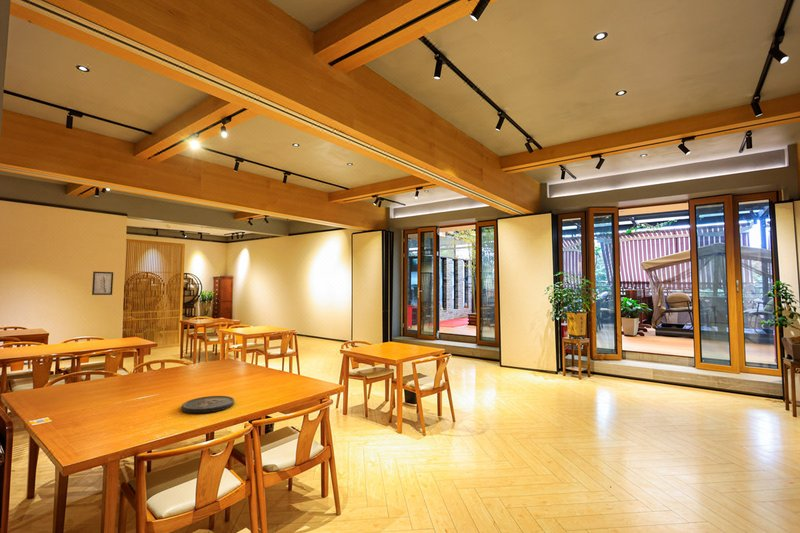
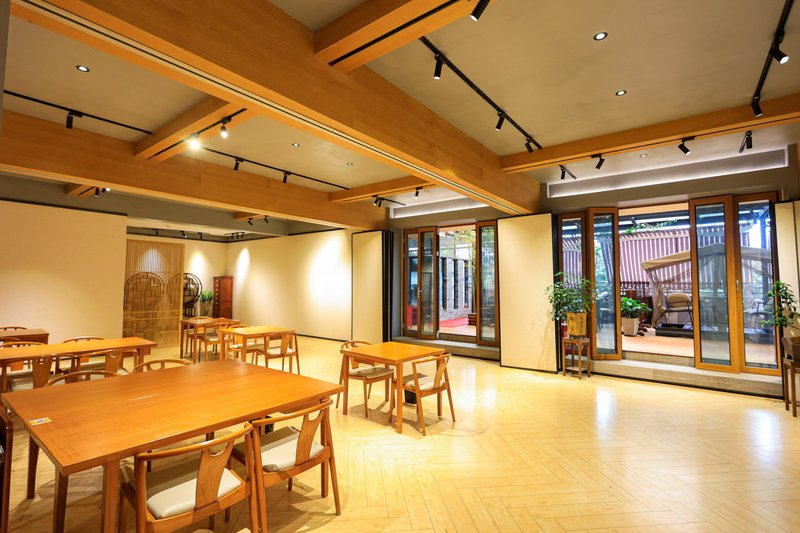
- wall art (102, 283)
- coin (208, 404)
